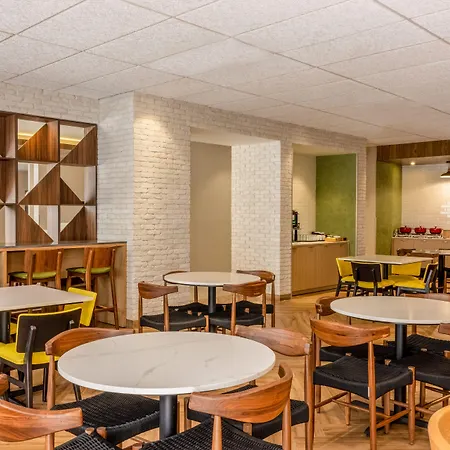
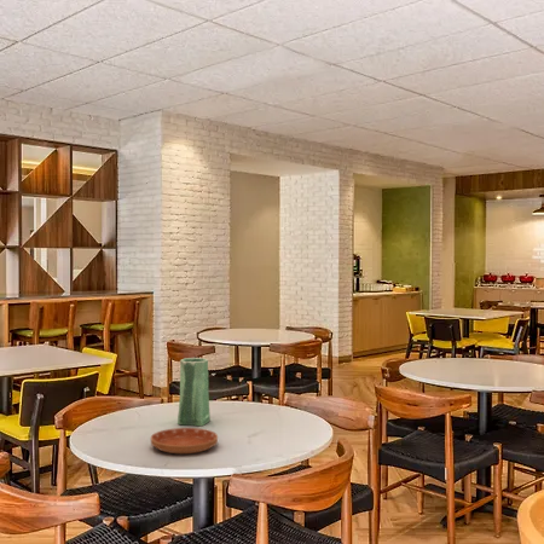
+ vase (193, 390)
+ saucer (184, 441)
